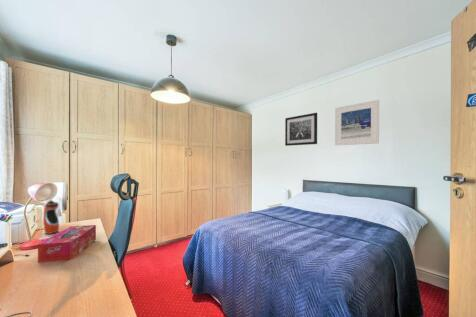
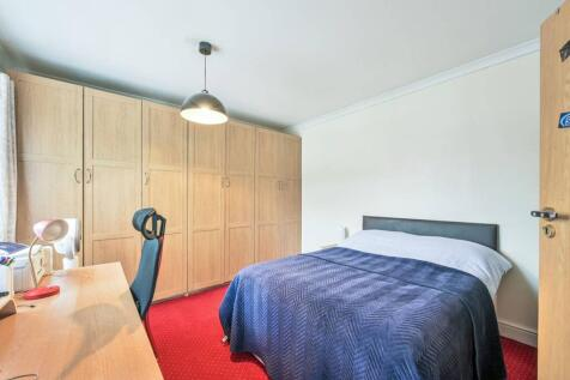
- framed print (355, 124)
- water bottle (51, 216)
- wall art (300, 130)
- tissue box (70, 241)
